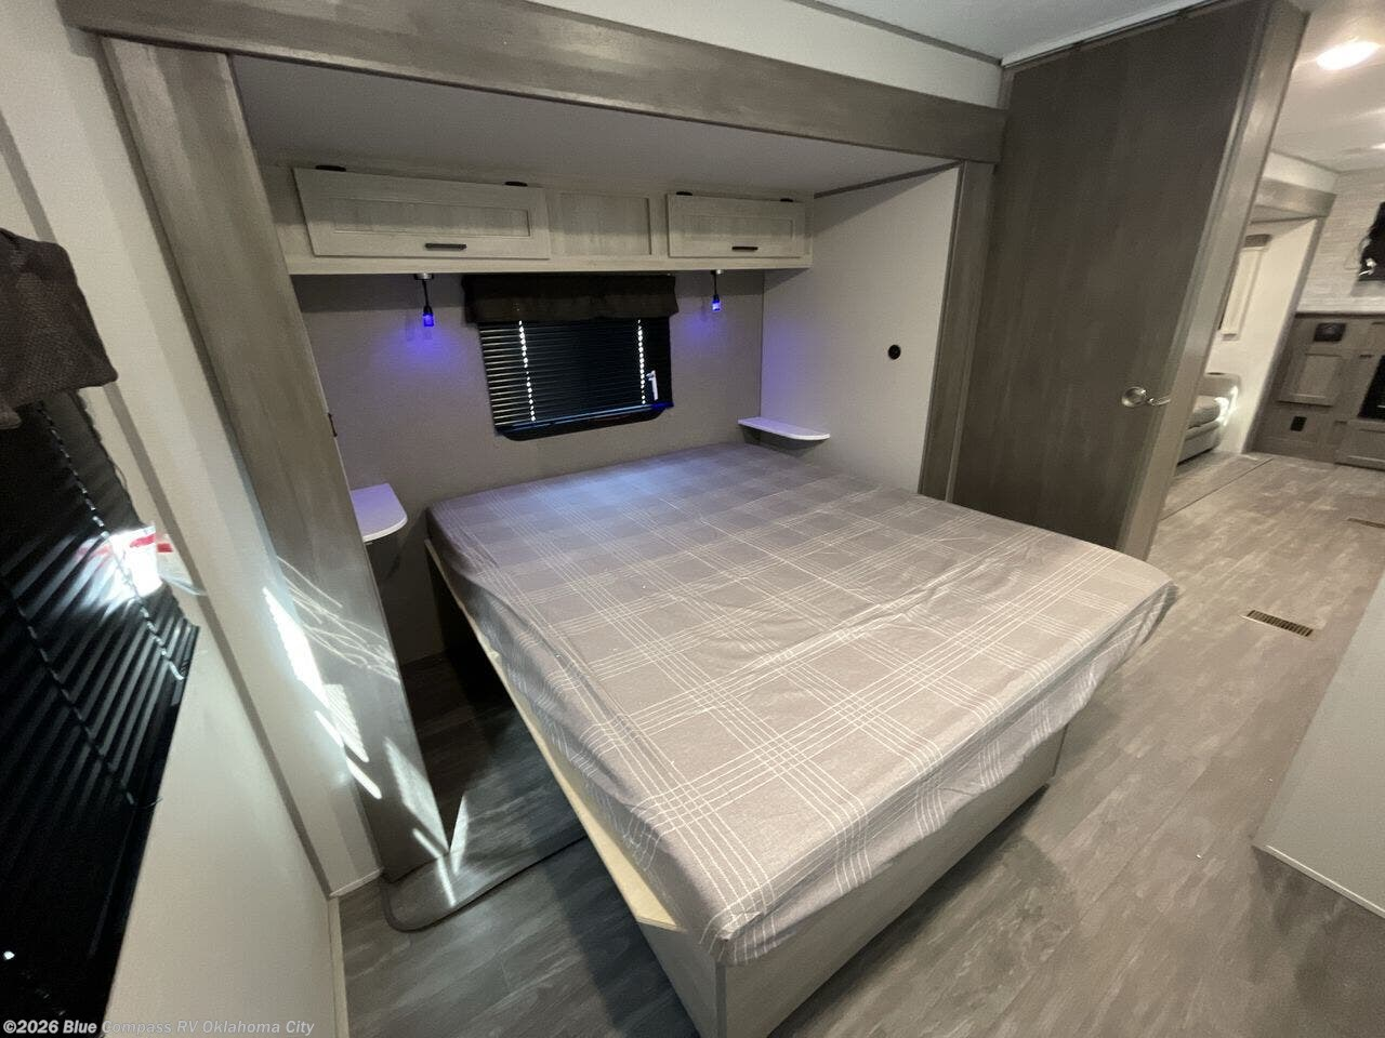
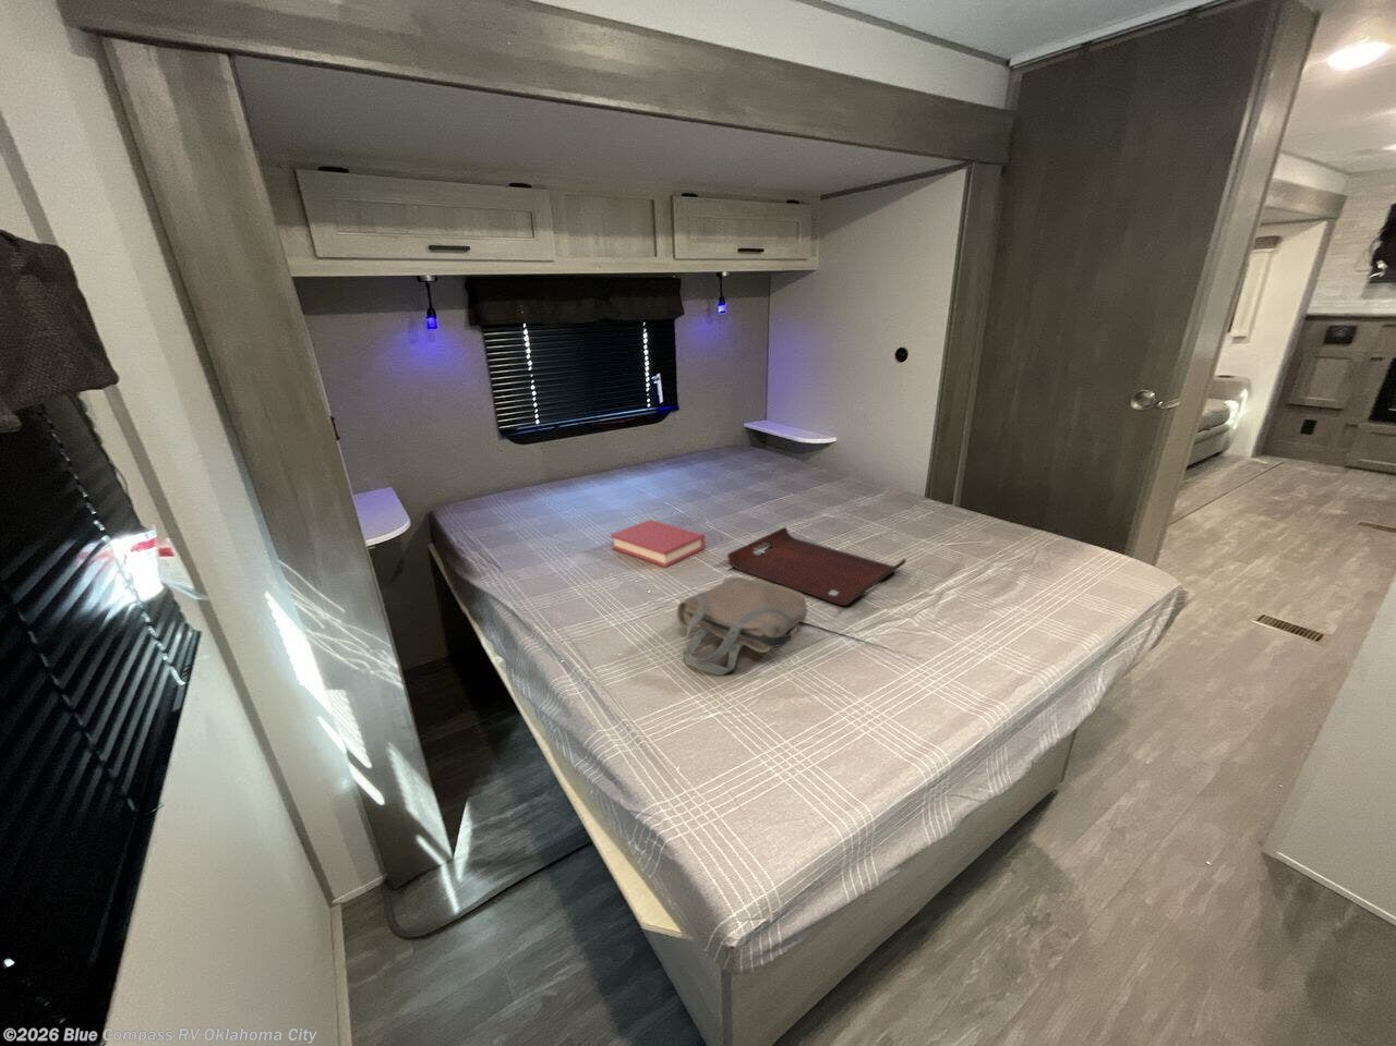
+ hardback book (657, 541)
+ tote bag (738, 622)
+ serving tray (813, 563)
